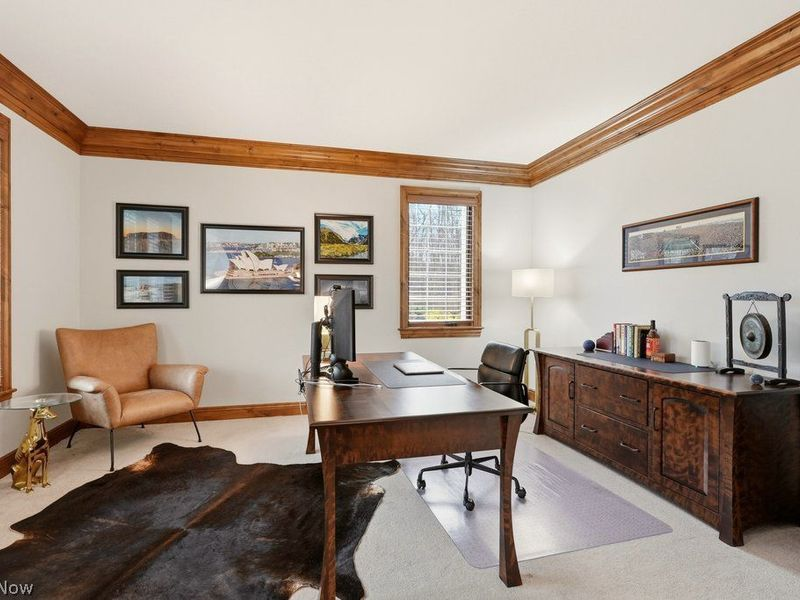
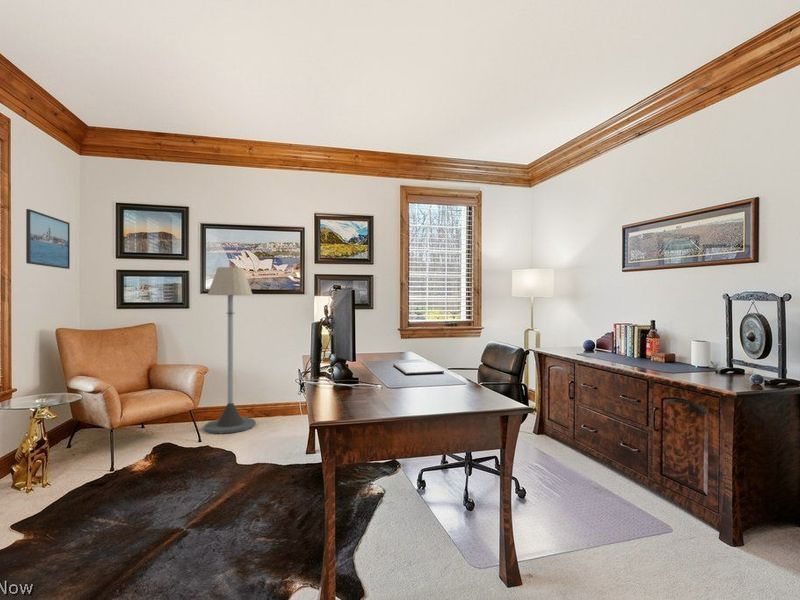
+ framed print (49, 241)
+ floor lamp (230, 347)
